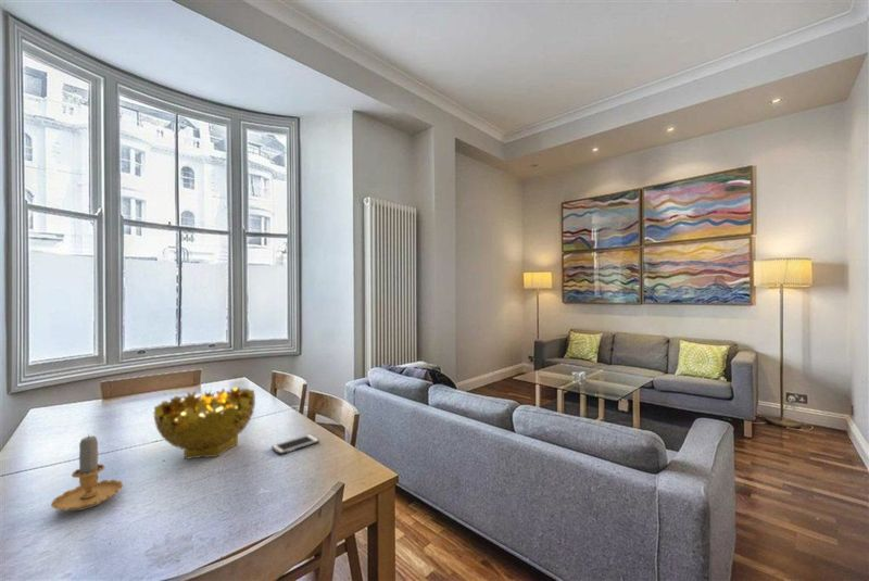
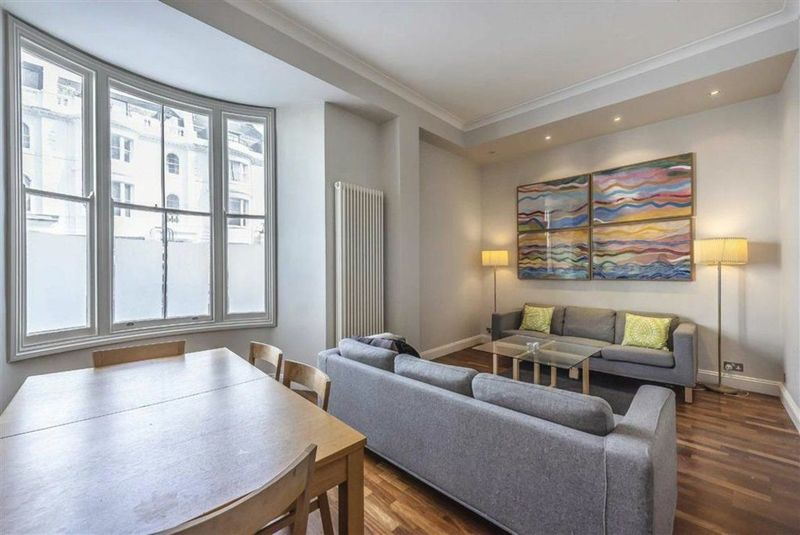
- candle (90, 469)
- cell phone (295, 443)
- decorative bowl (207, 421)
